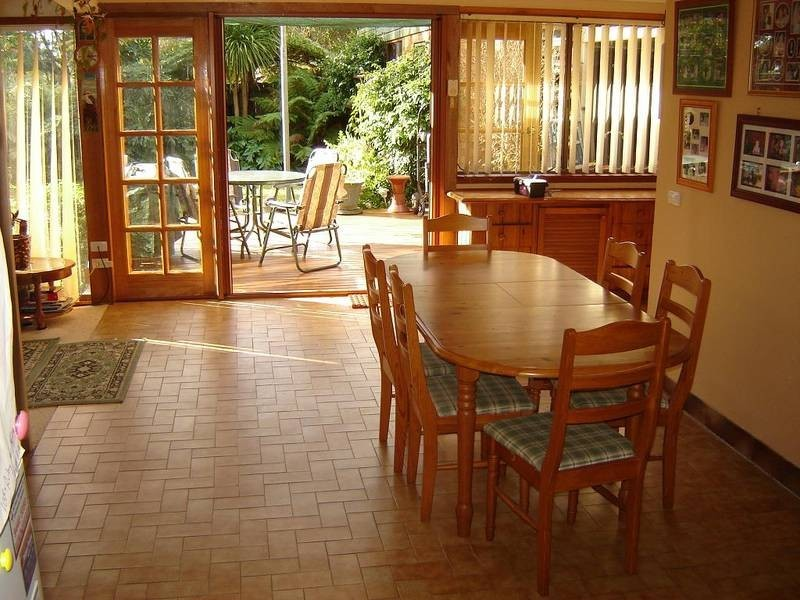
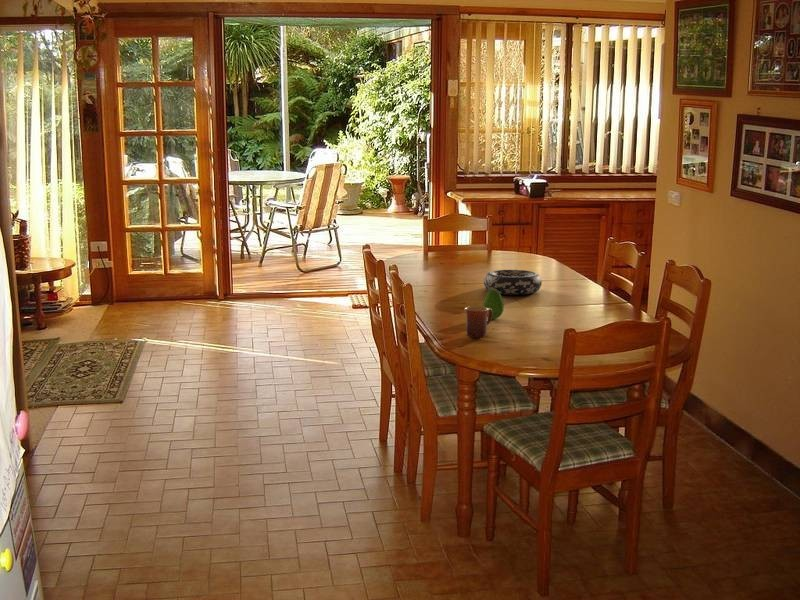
+ decorative bowl (512, 282)
+ mug (479, 321)
+ fruit (493, 303)
